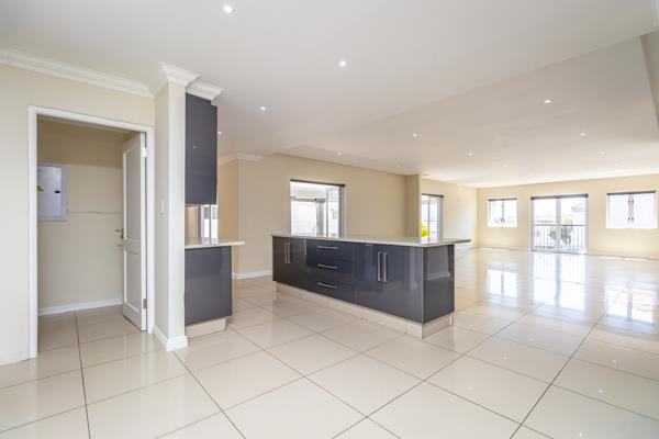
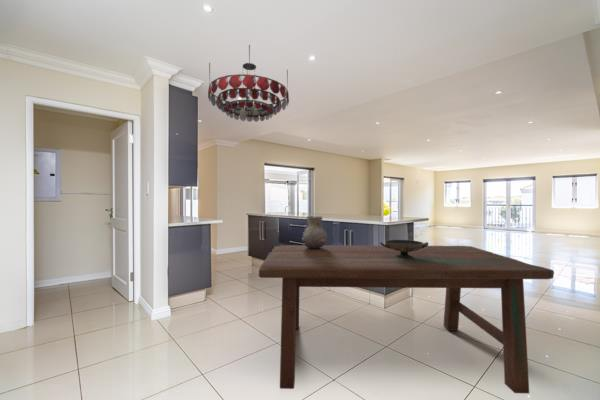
+ chandelier (249, 91)
+ vase (315, 232)
+ dining table (388, 287)
+ decorative bowl (403, 248)
